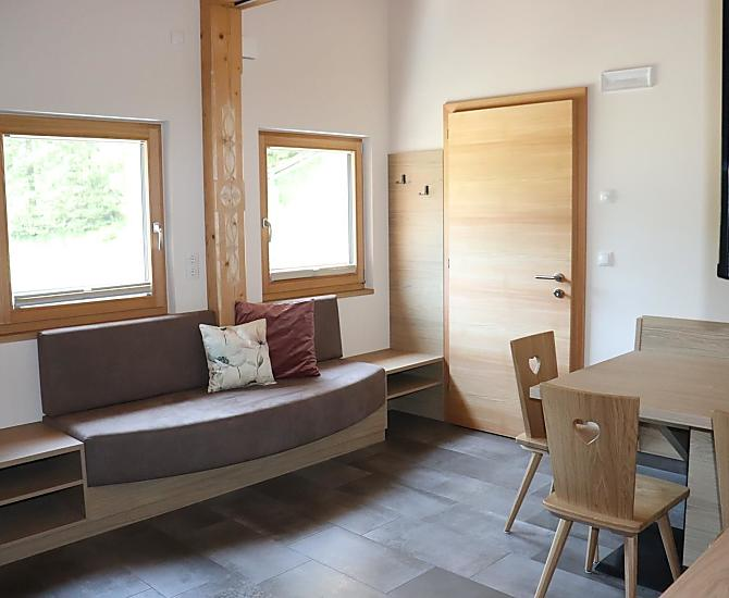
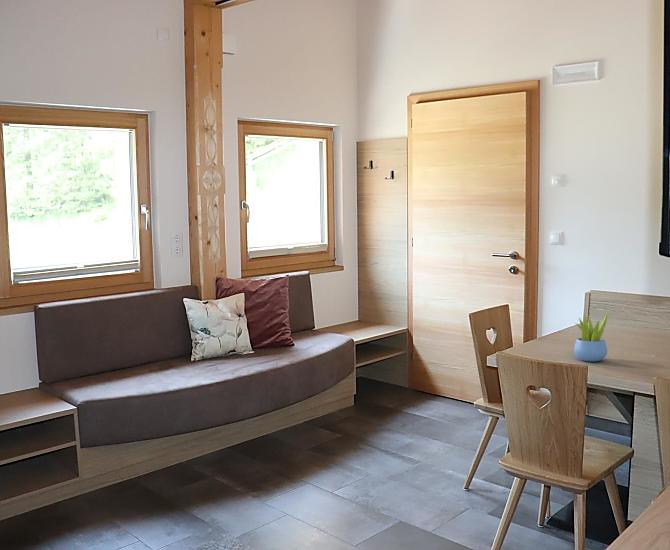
+ succulent plant (590, 335)
